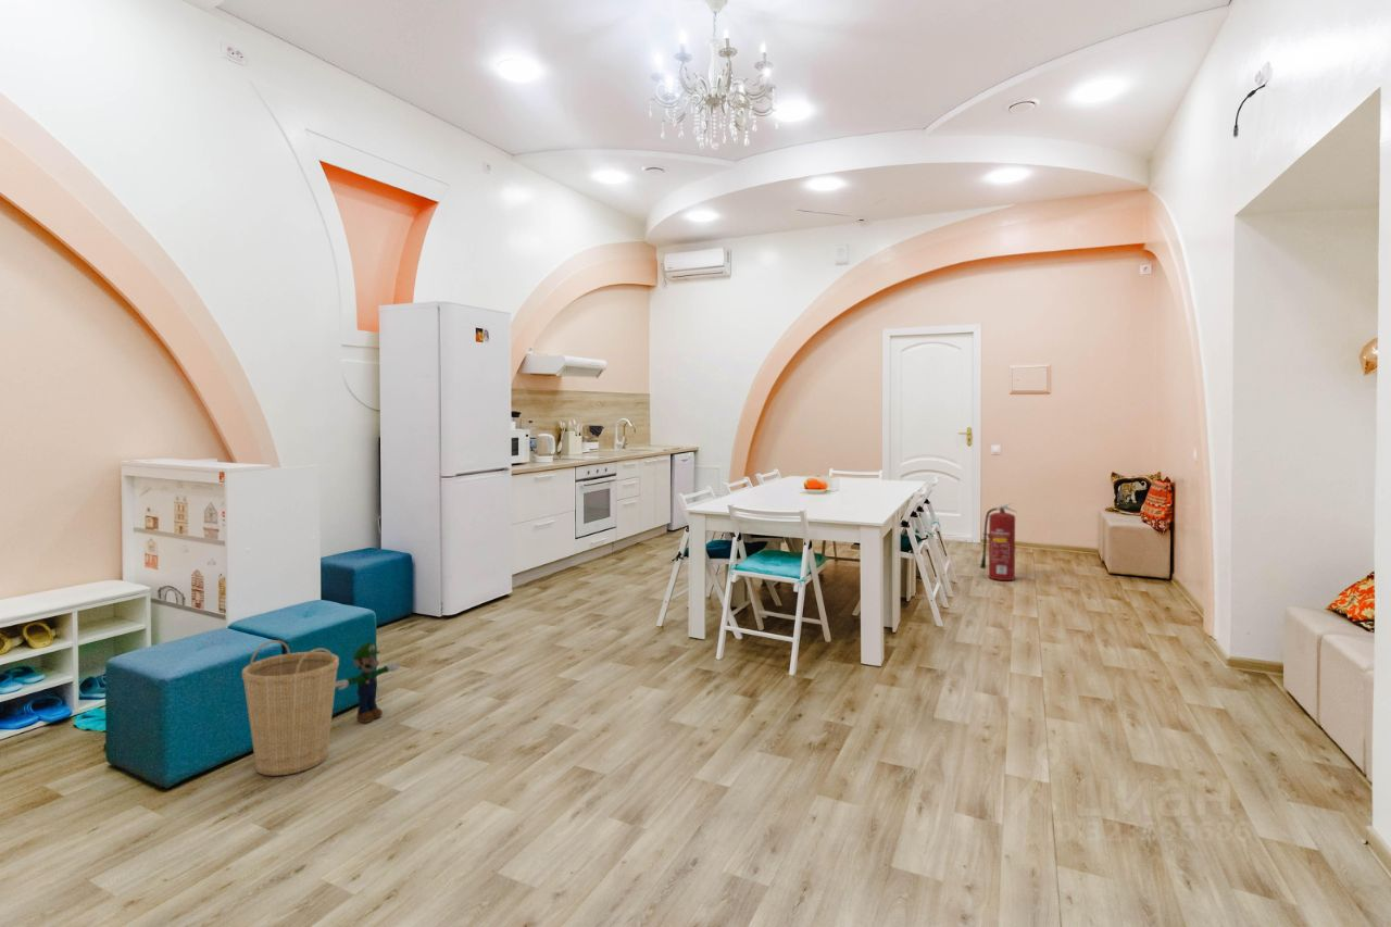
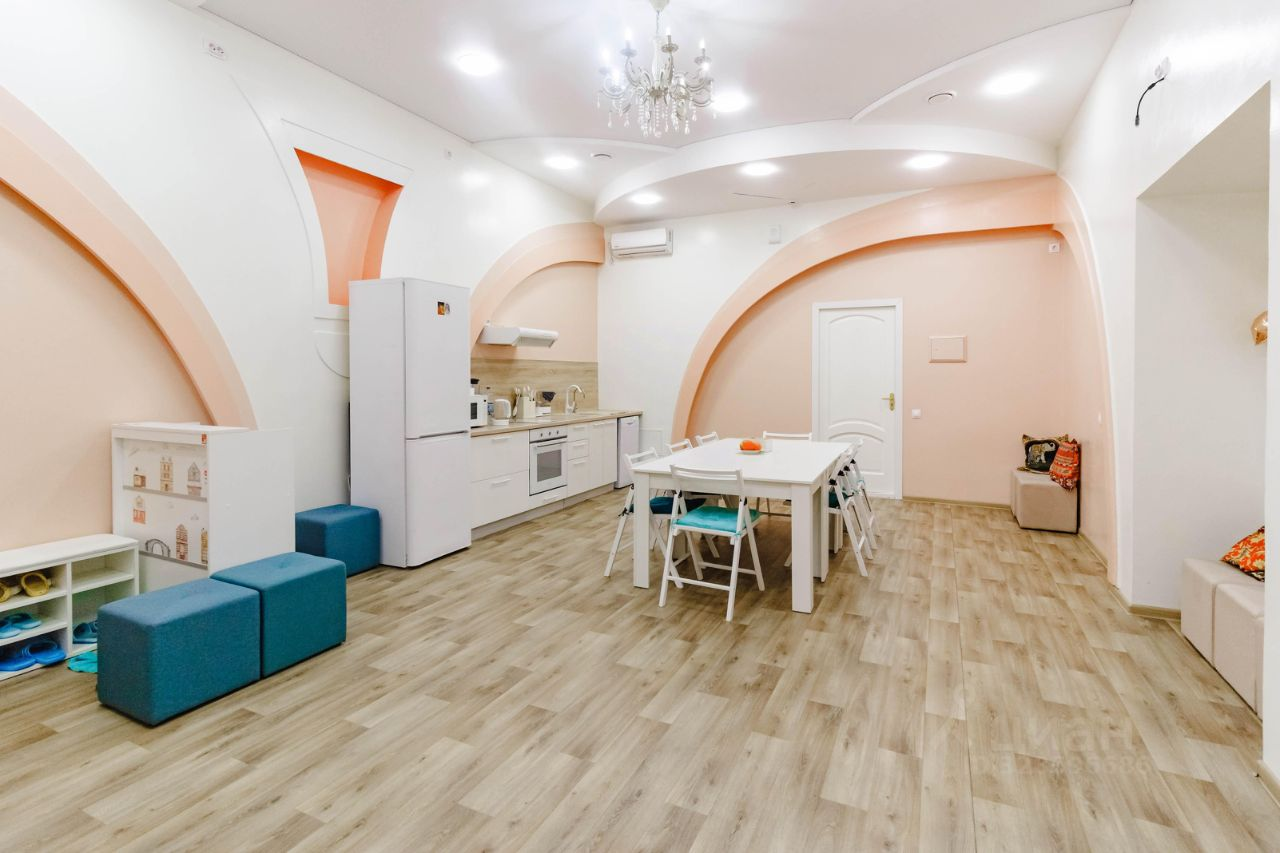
- plush toy (367, 679)
- basket (291, 702)
- fire extinguisher (998, 540)
